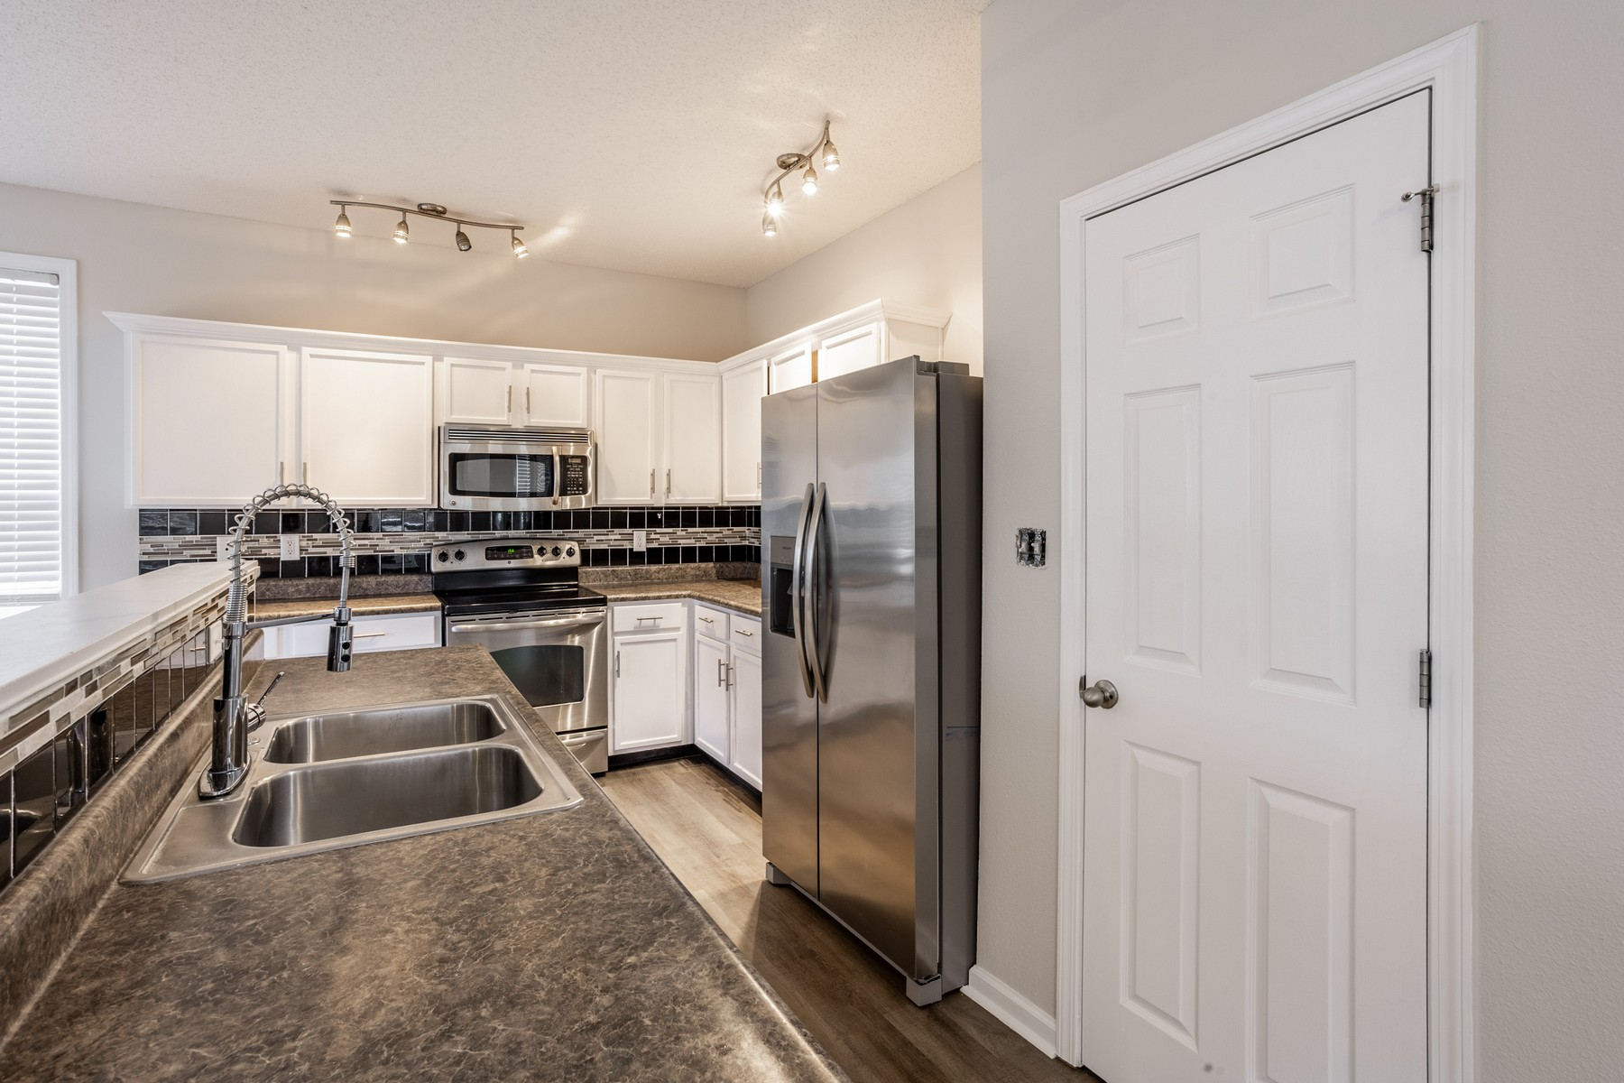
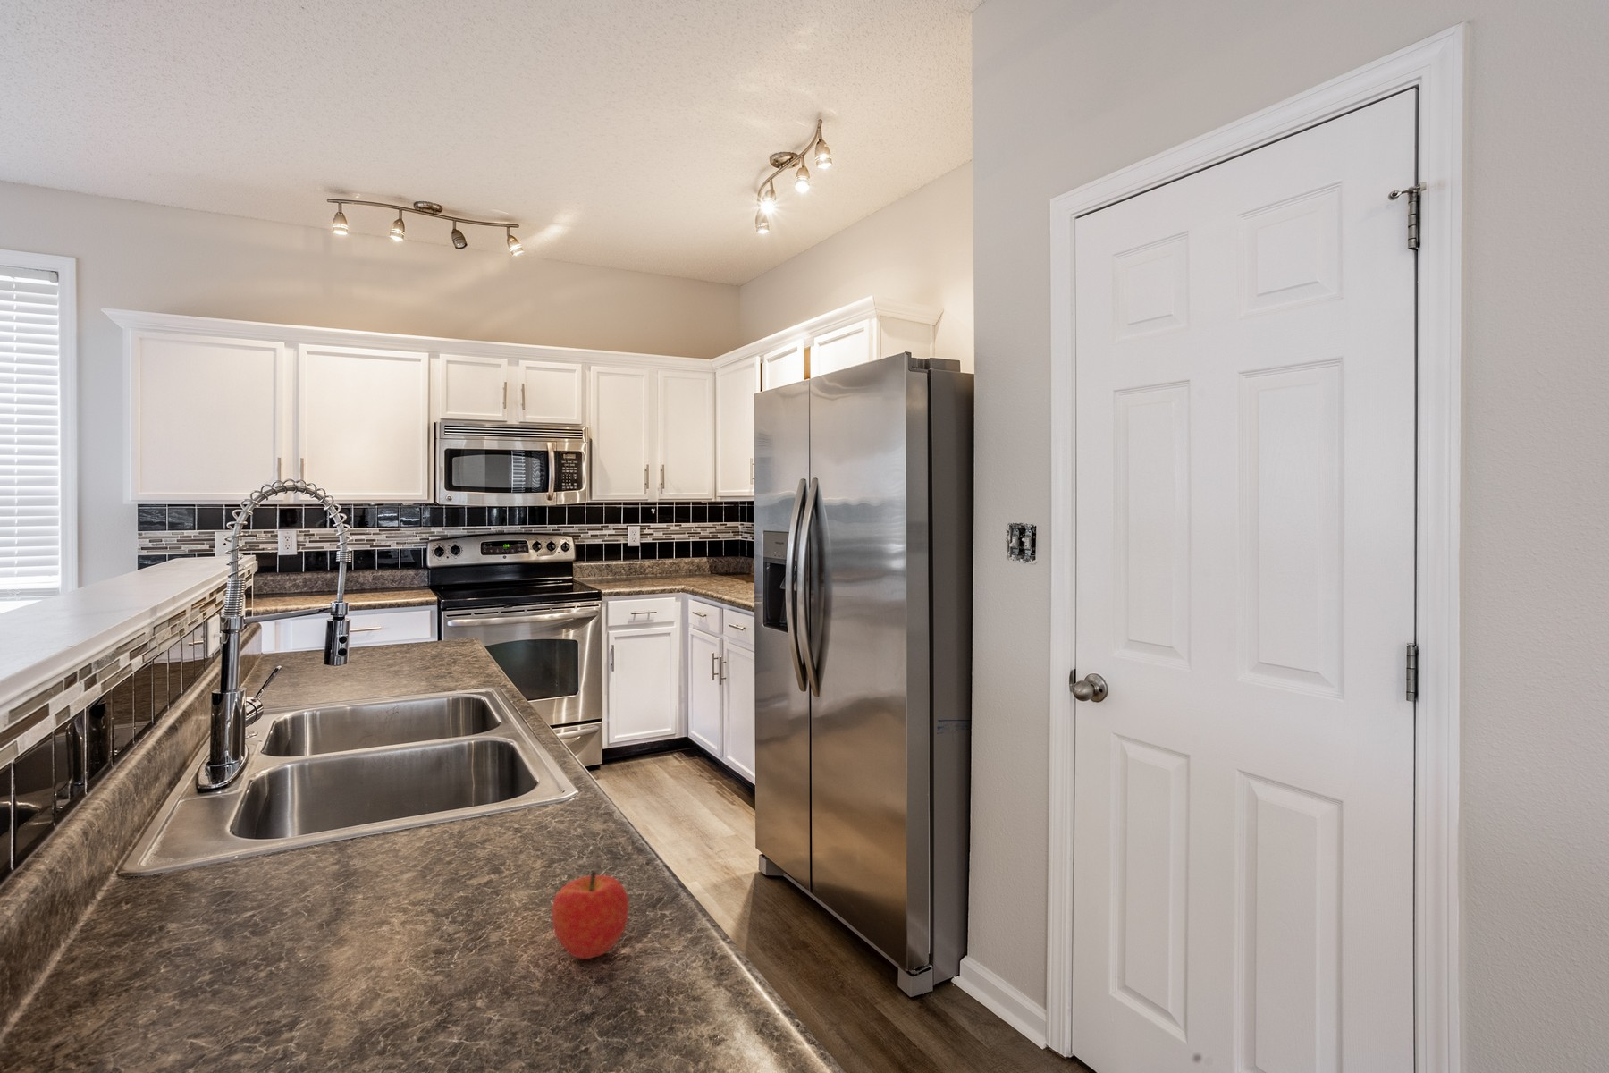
+ fruit (590, 913)
